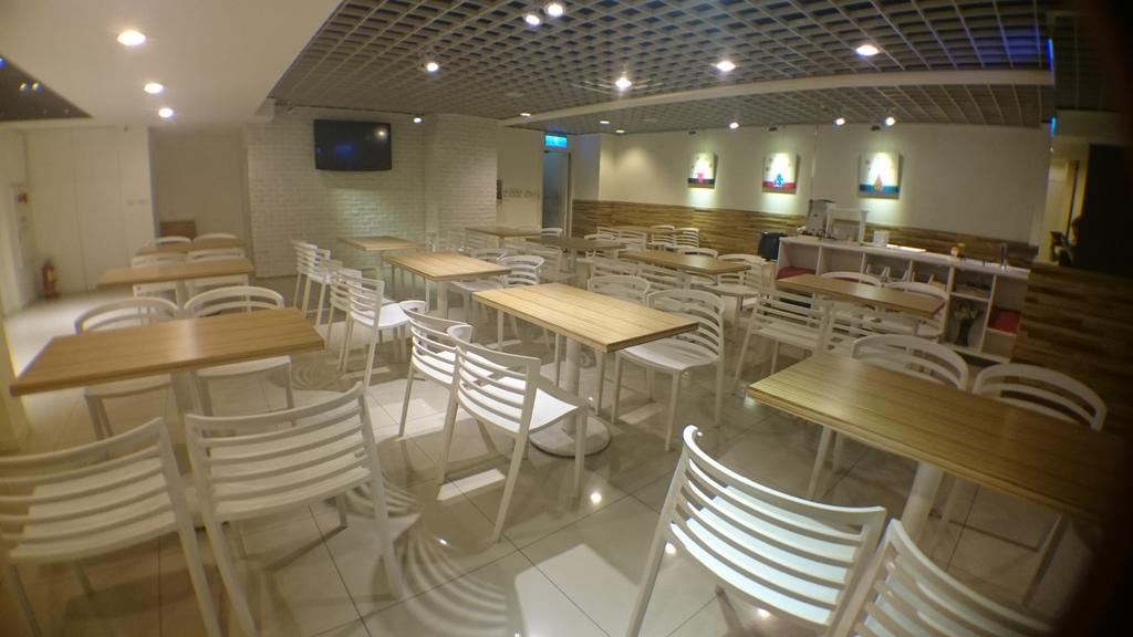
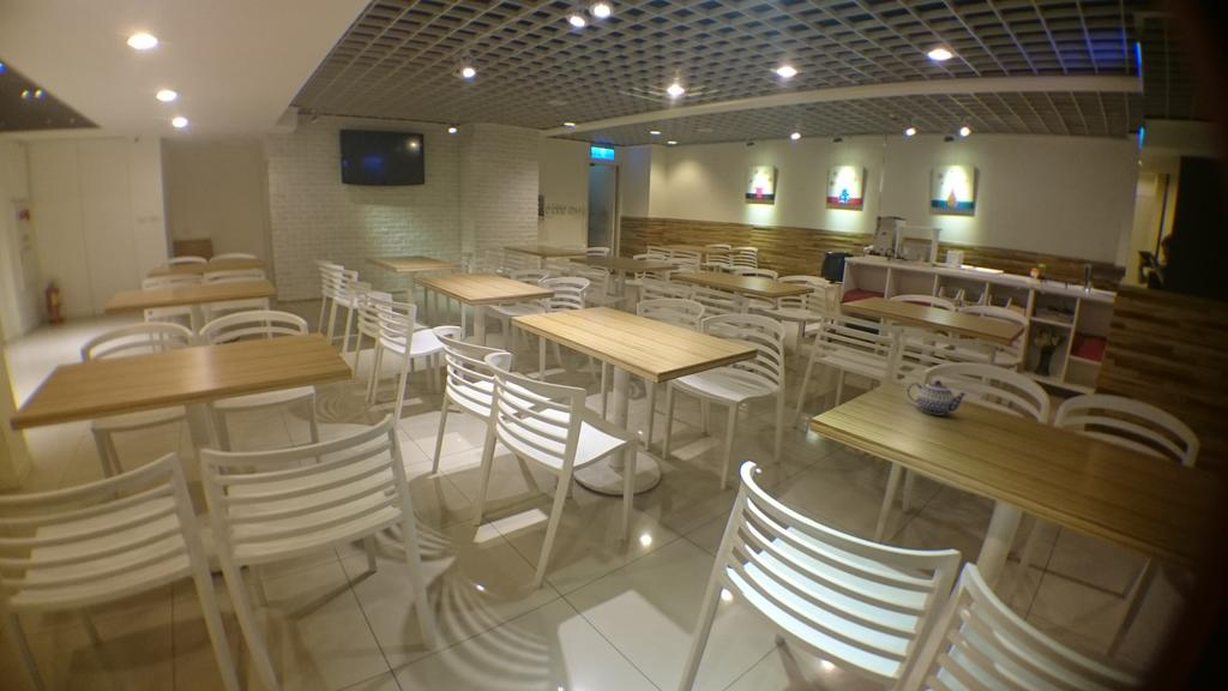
+ teapot (935, 396)
